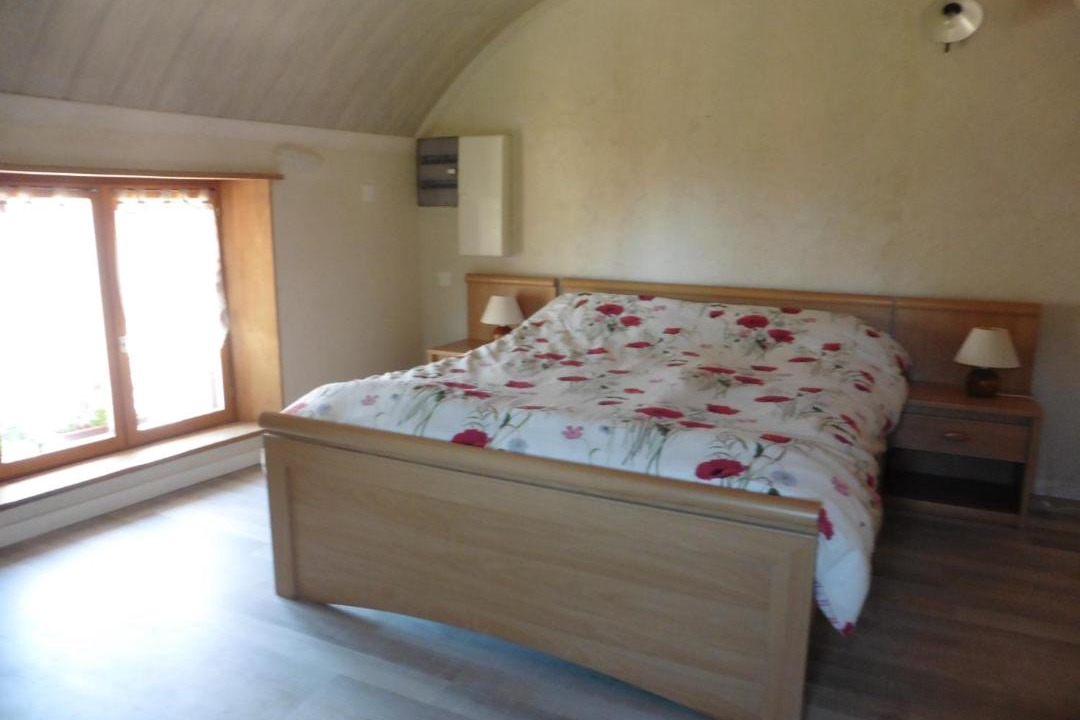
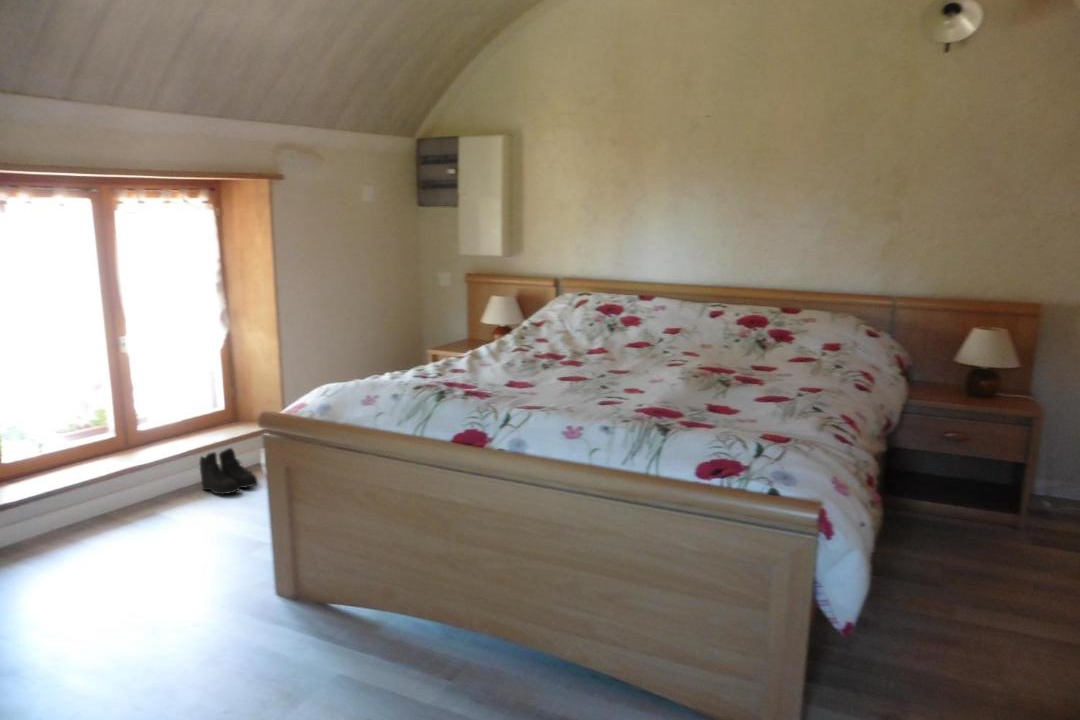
+ boots (228, 469)
